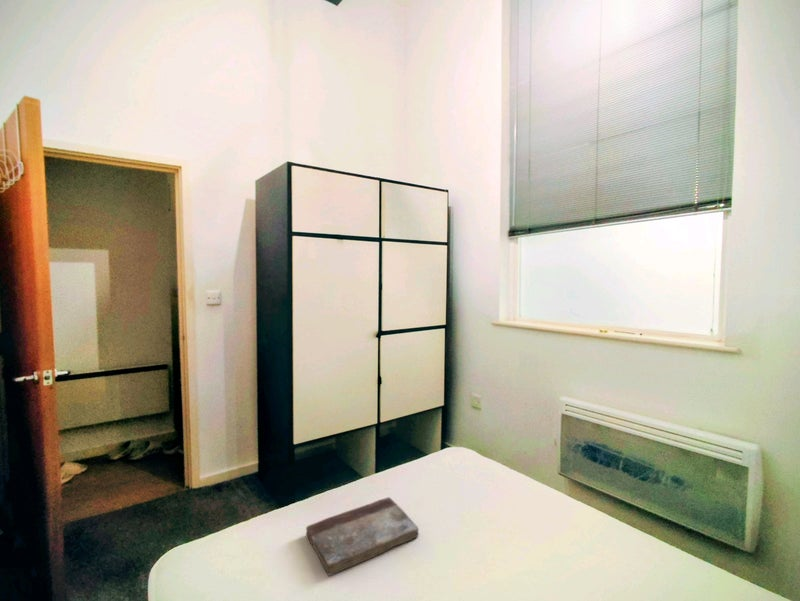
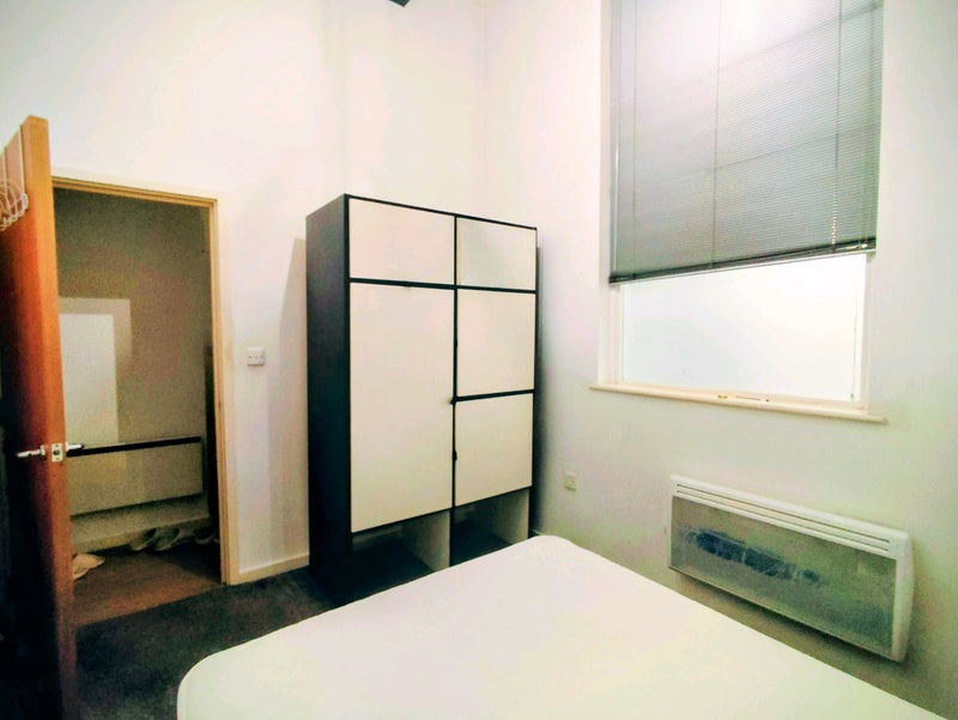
- book (362, 530)
